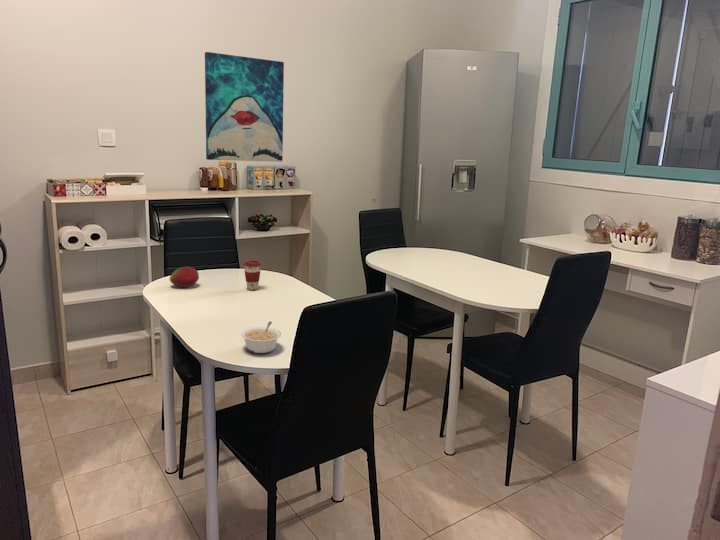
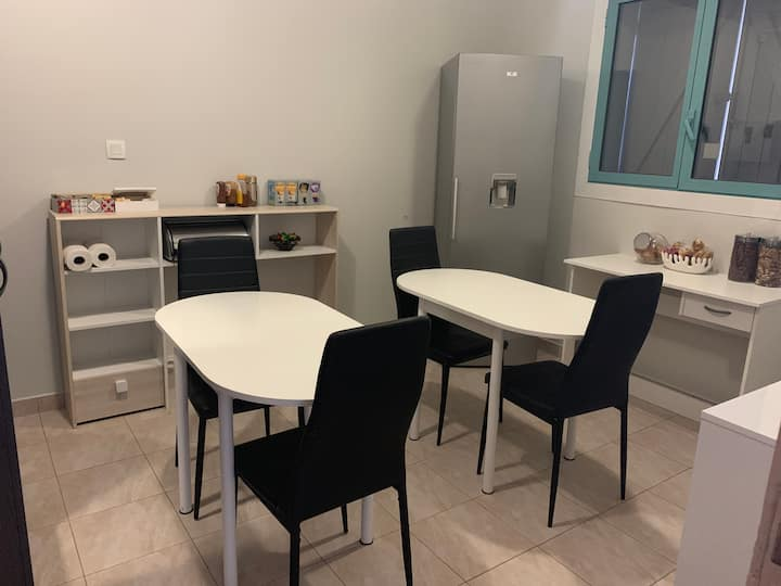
- wall art (245, 110)
- coffee cup (252, 275)
- legume (260, 338)
- fruit (184, 276)
